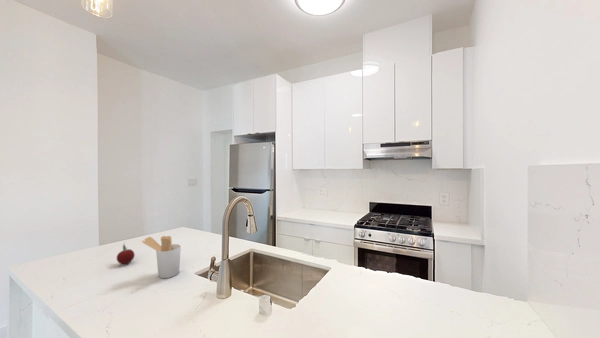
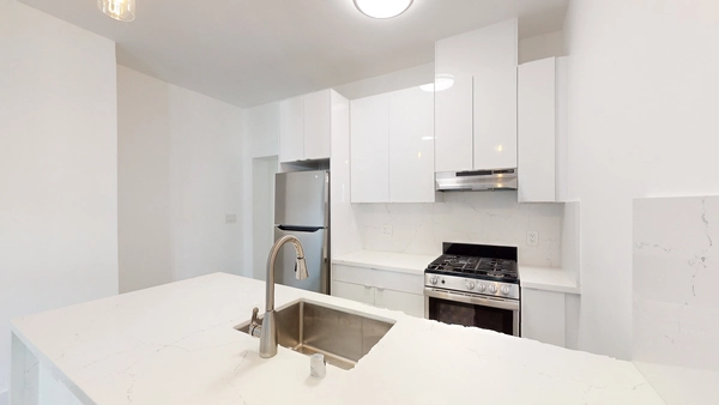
- utensil holder (162, 255)
- fruit (124, 253)
